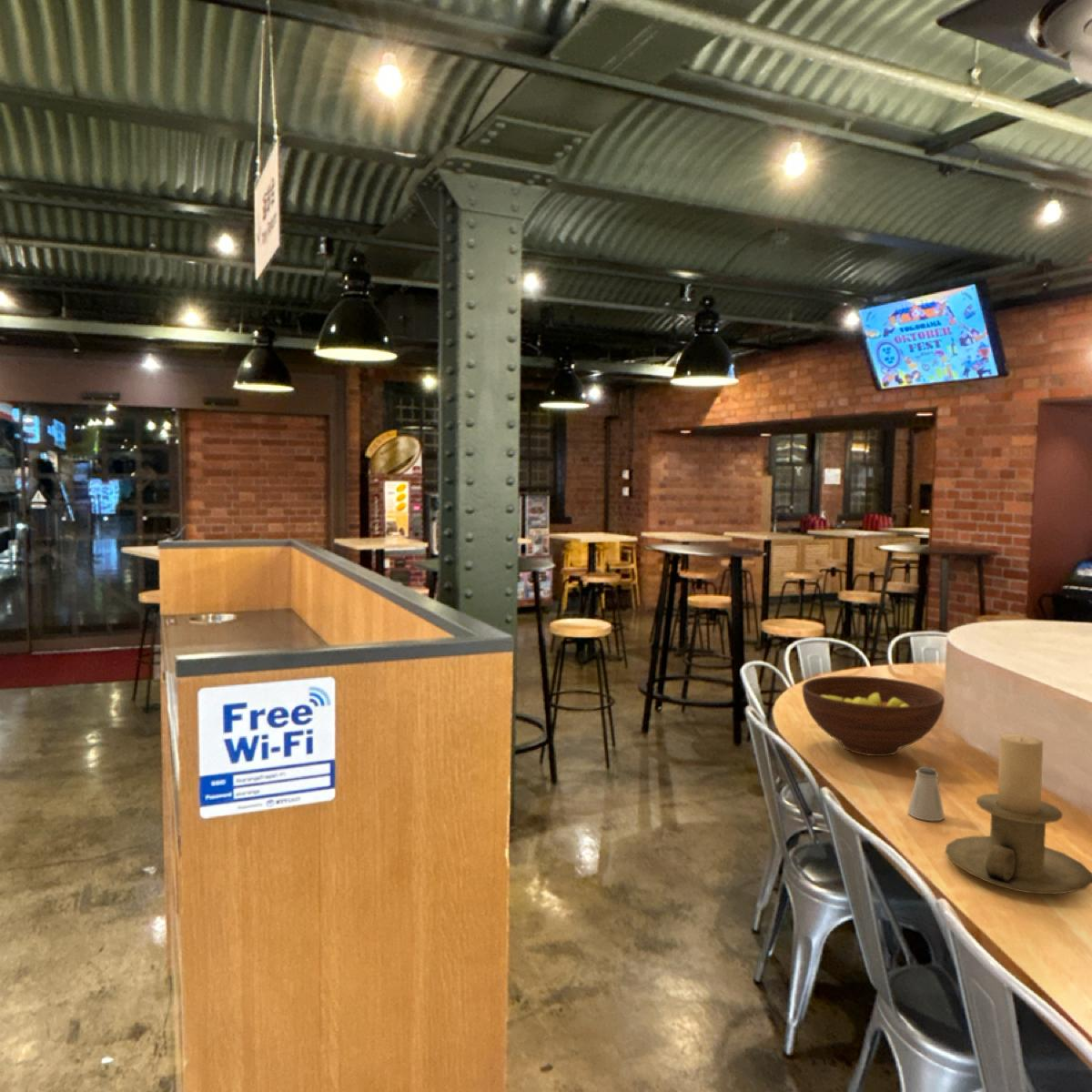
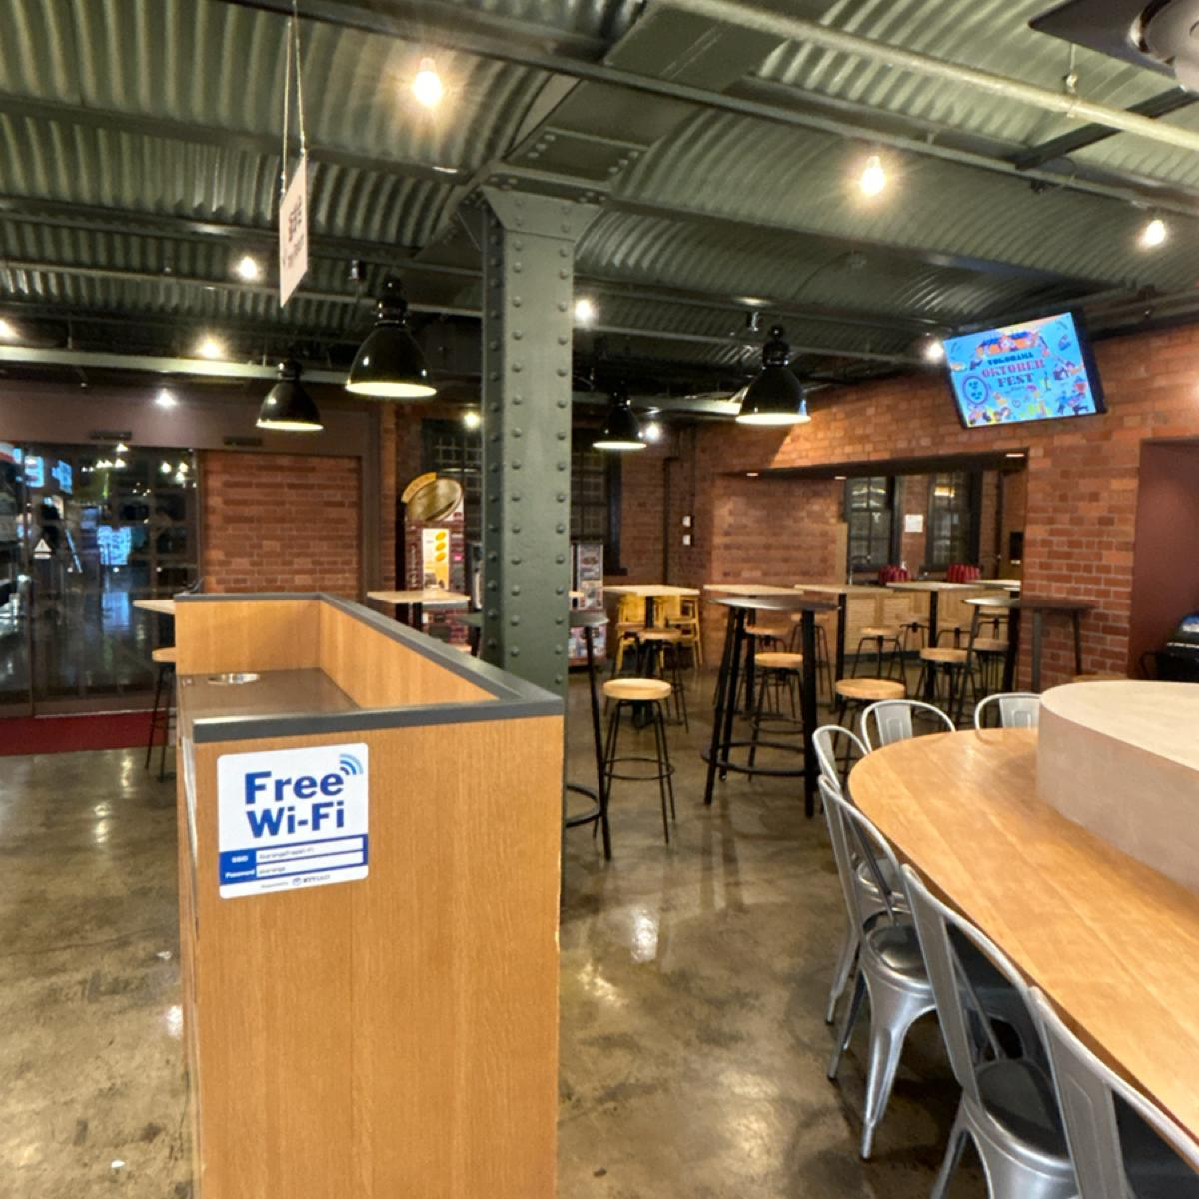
- candle holder (1018, 804)
- saltshaker (926, 792)
- fruit bowl (870, 720)
